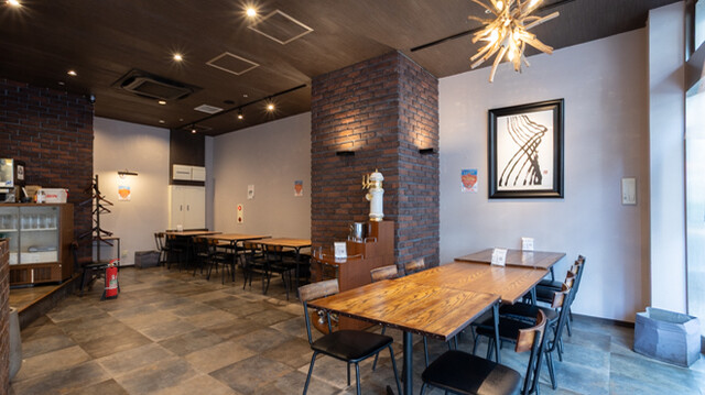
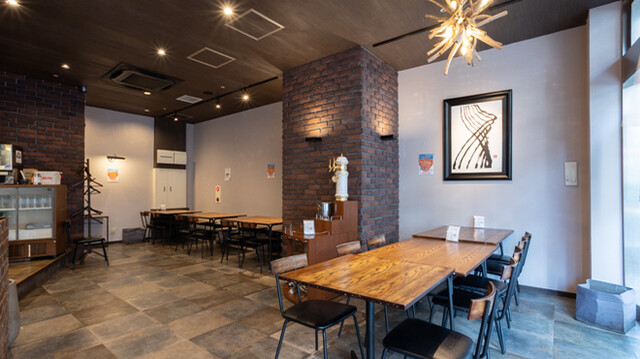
- fire extinguisher (110, 278)
